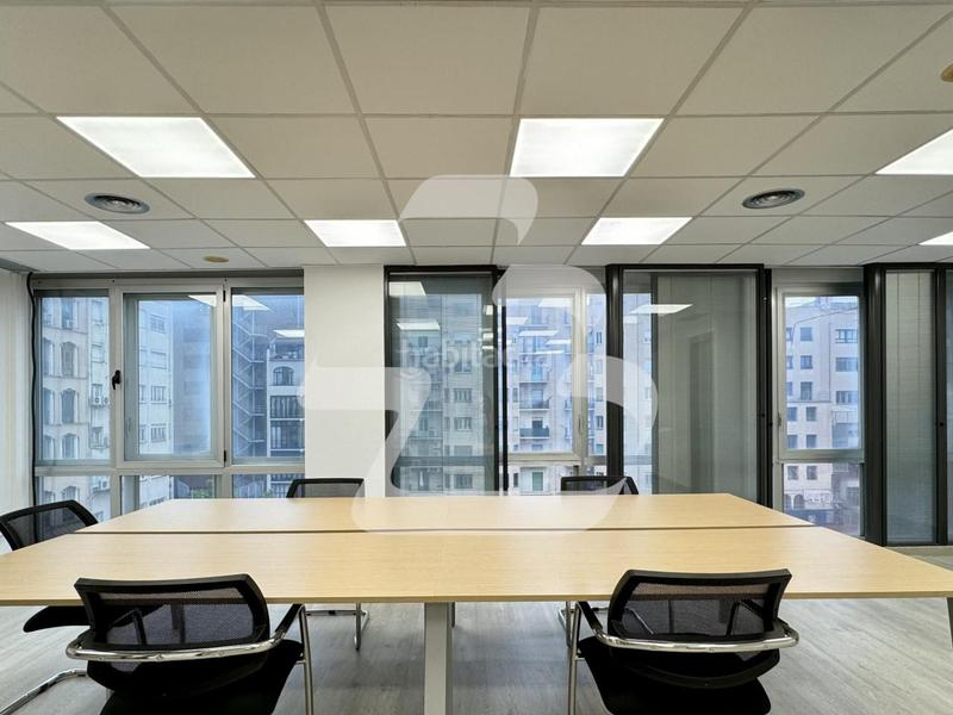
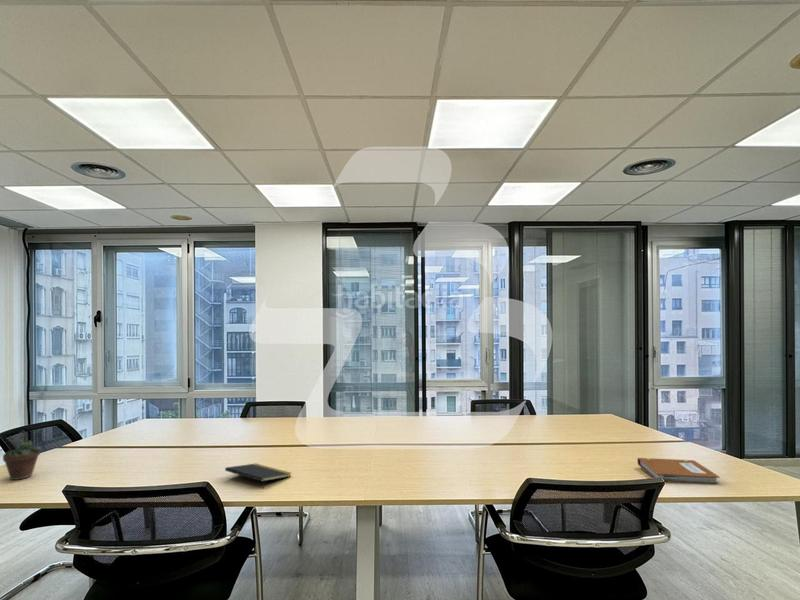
+ notepad (258, 471)
+ succulent plant (21, 454)
+ notebook (677, 470)
